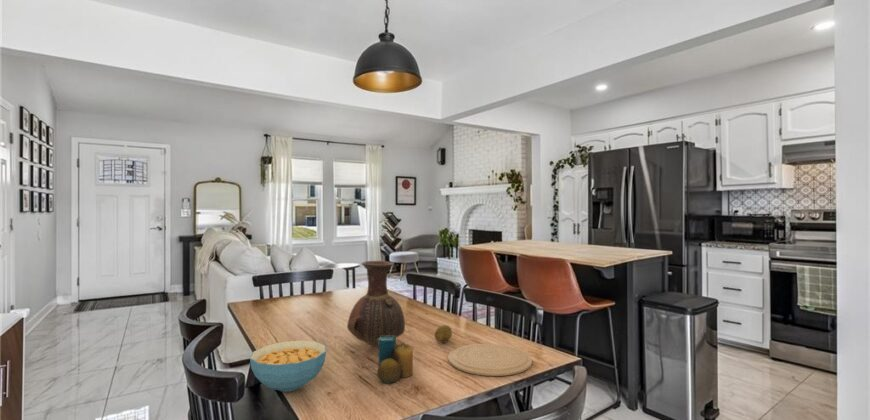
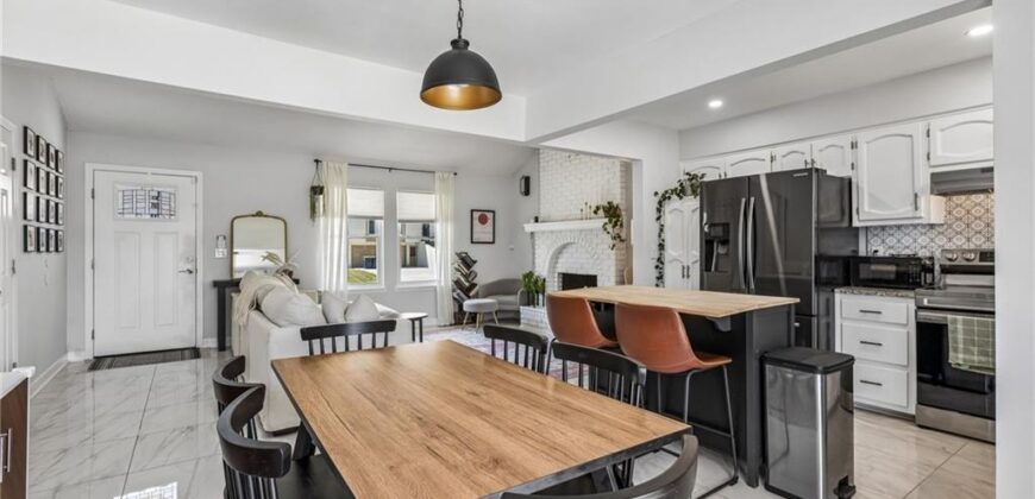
- fruit (443, 333)
- cereal bowl (289, 369)
- candle (395, 357)
- plate (489, 357)
- vase (376, 303)
